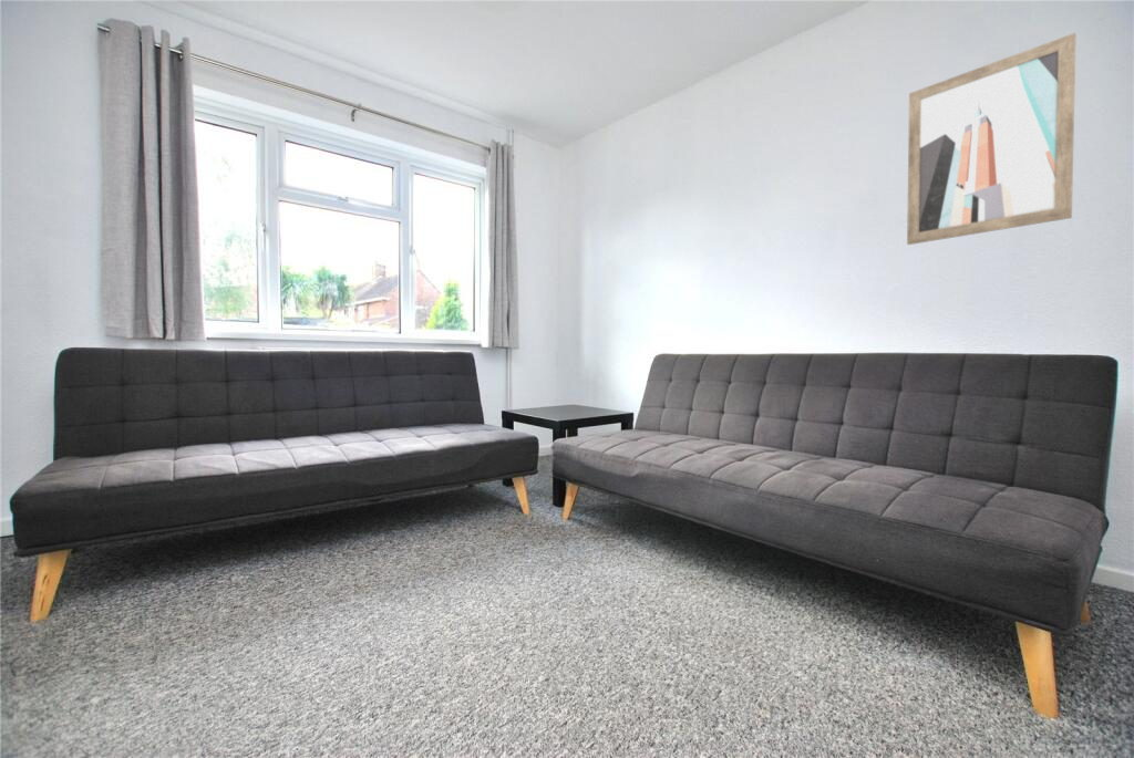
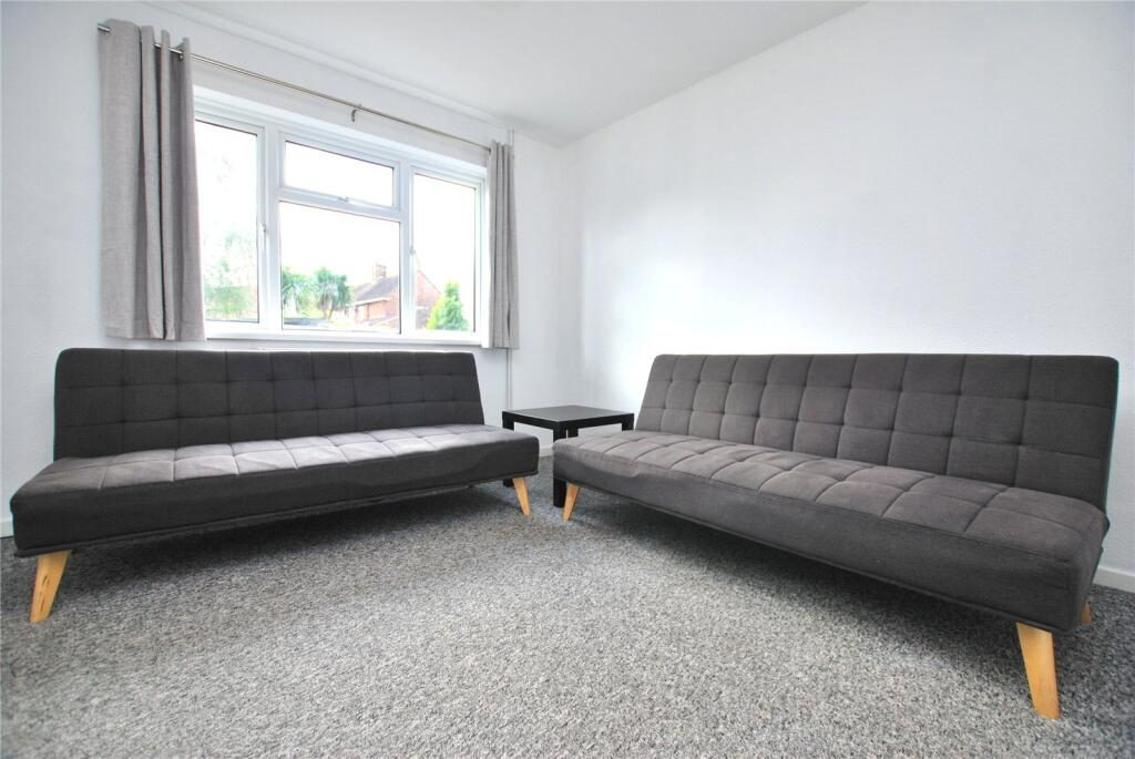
- wall art (982, 149)
